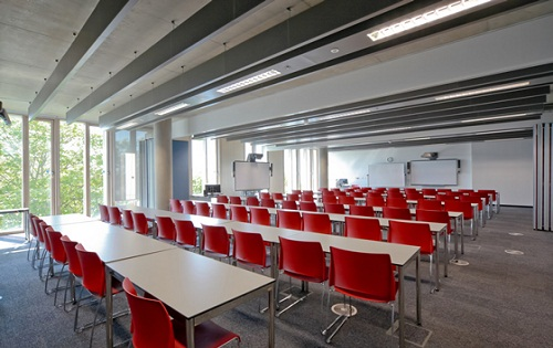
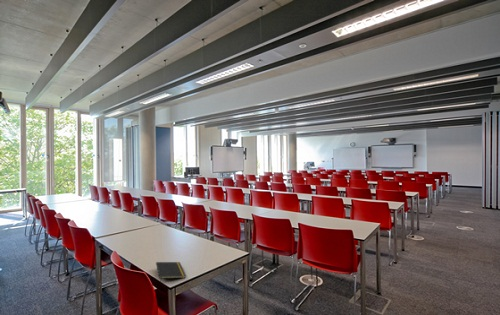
+ notepad (170, 269)
